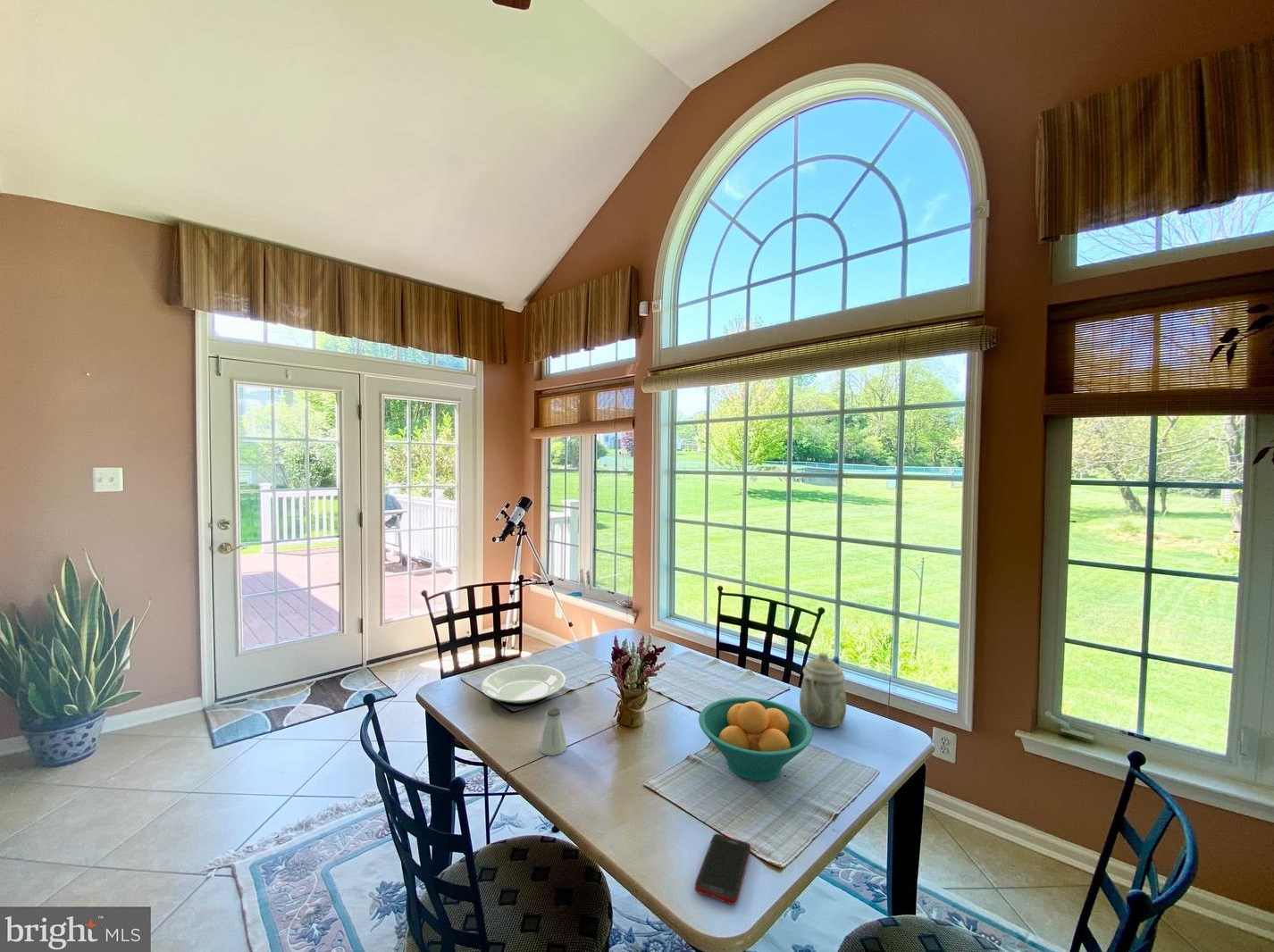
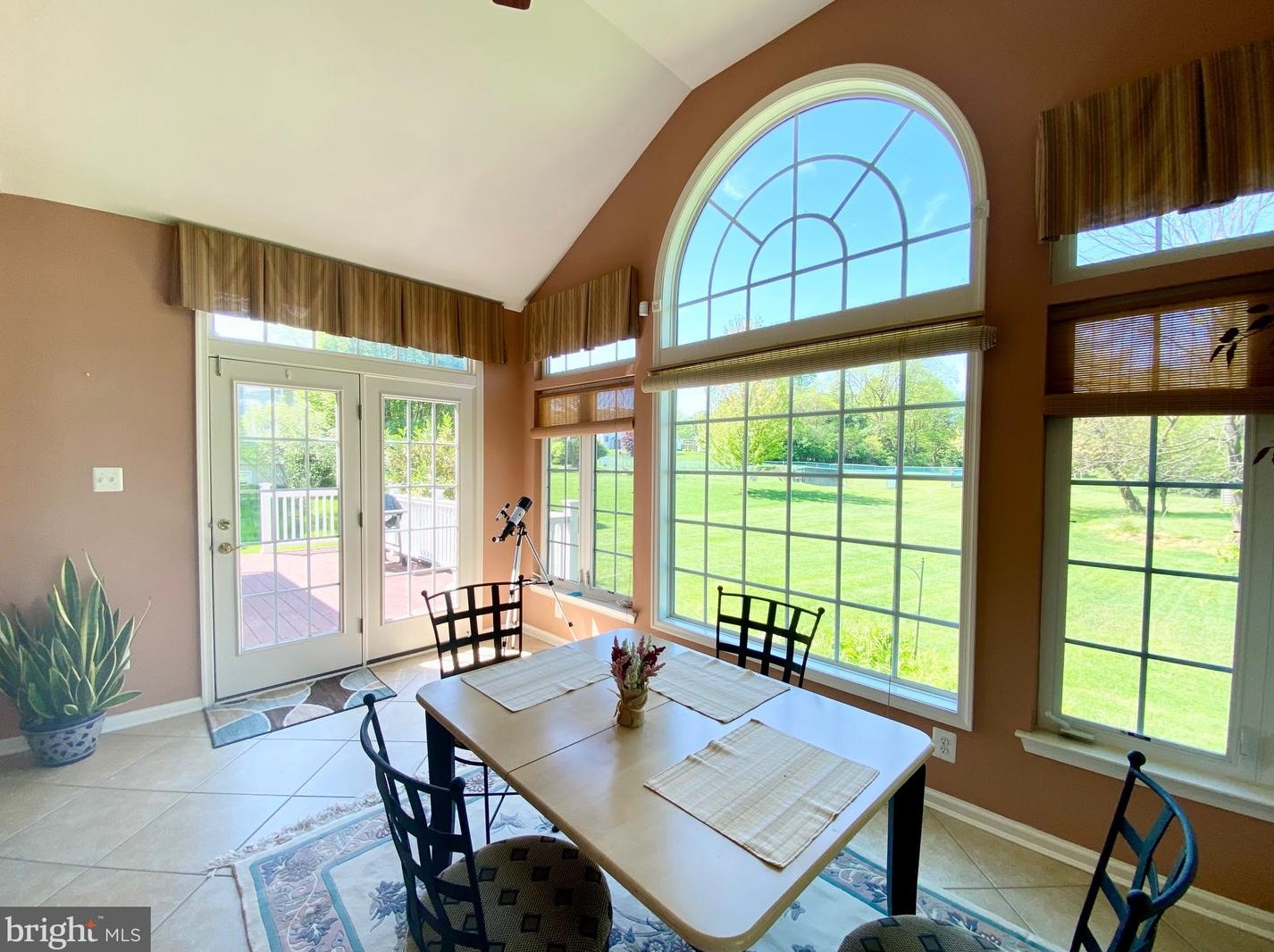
- plate (524, 687)
- cell phone (724, 866)
- saltshaker (553, 729)
- teapot (823, 686)
- fruit bowl (754, 734)
